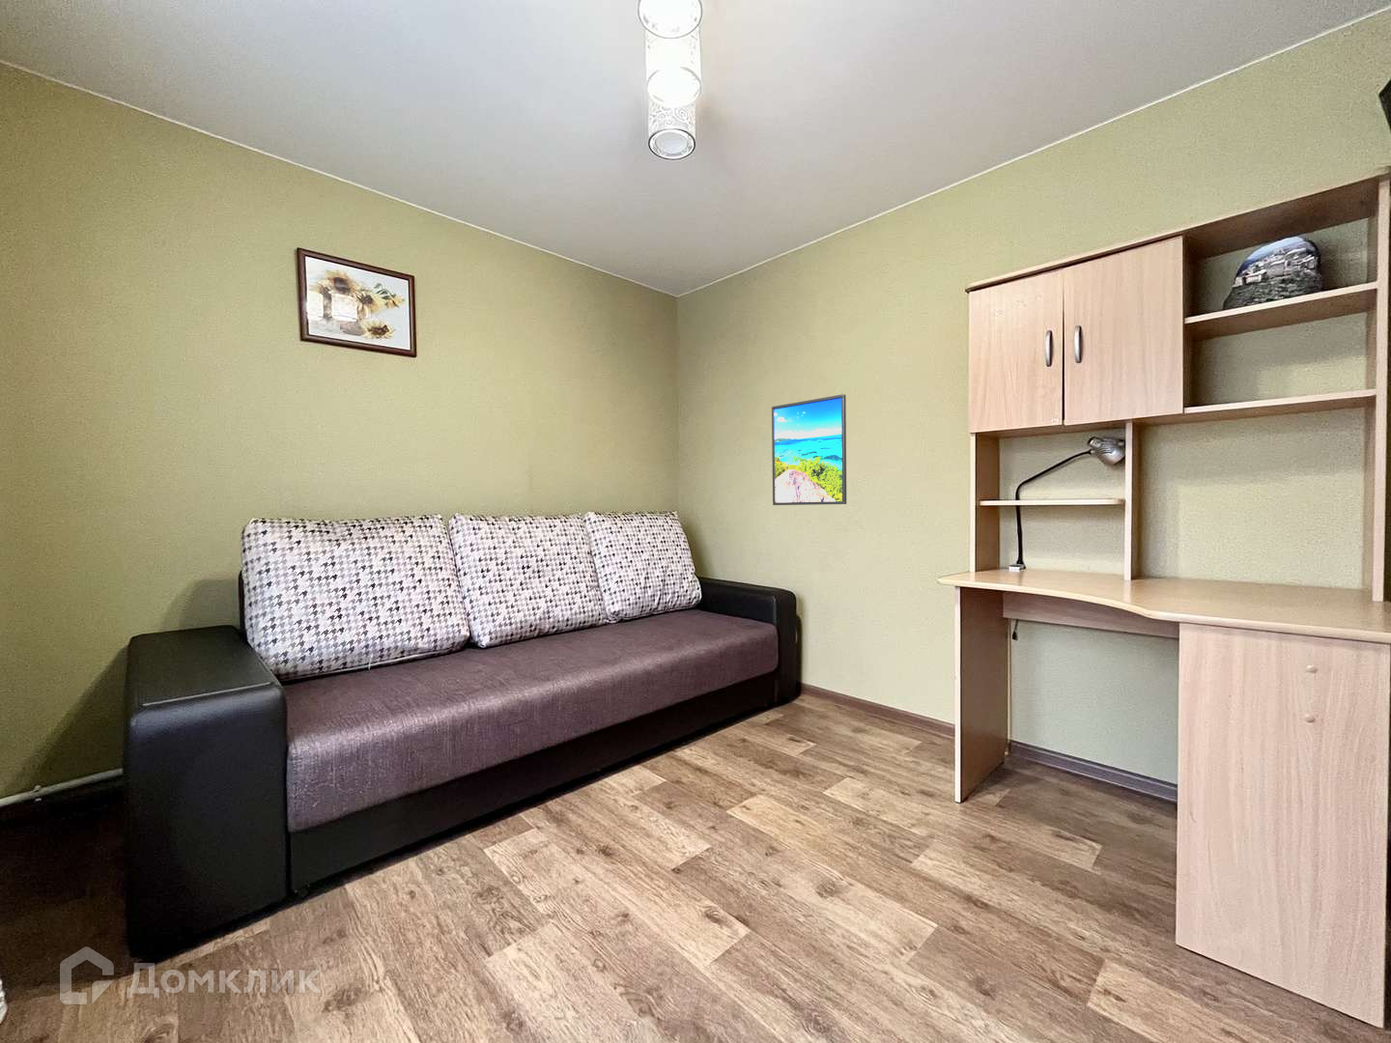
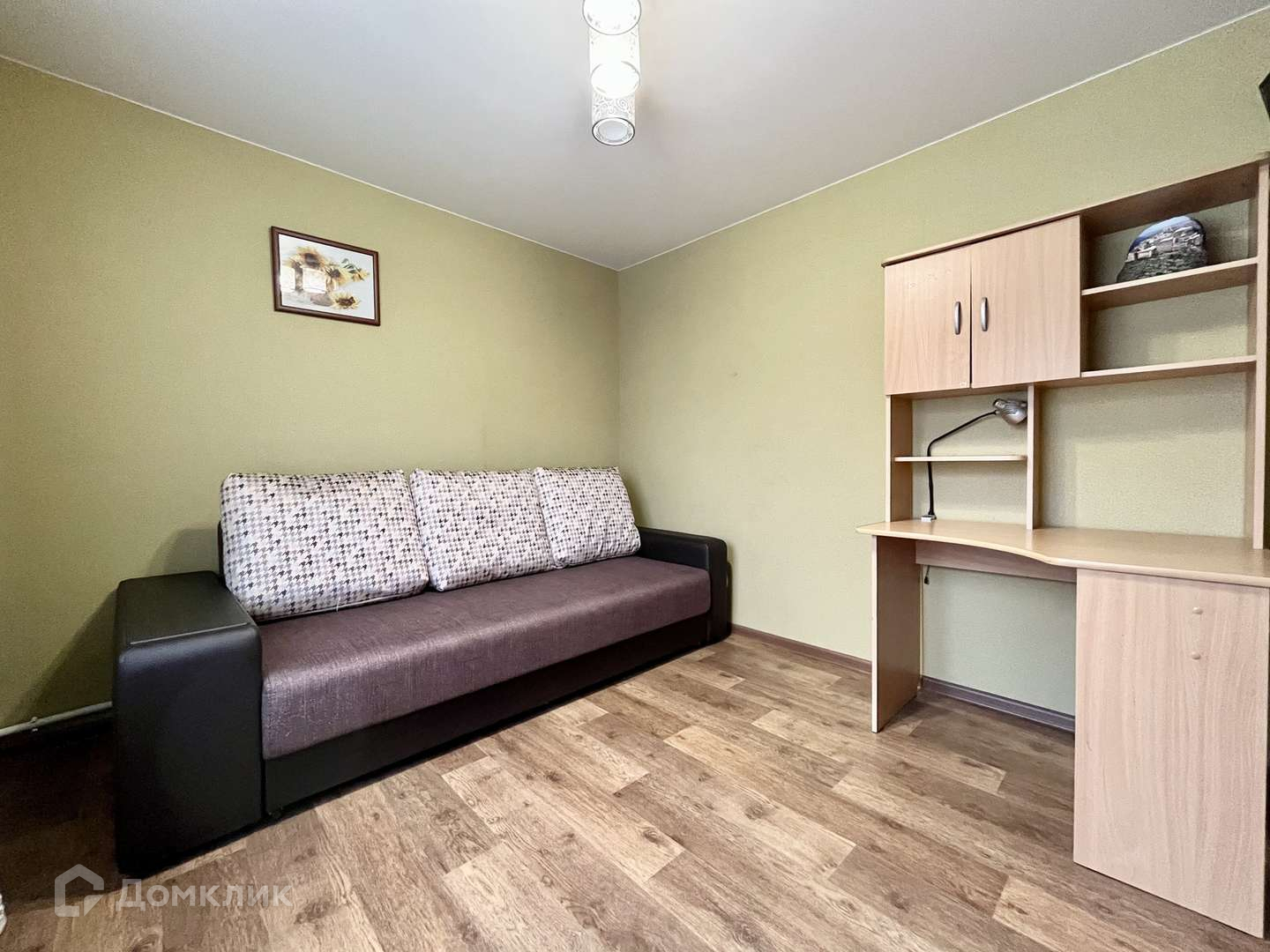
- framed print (806, 452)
